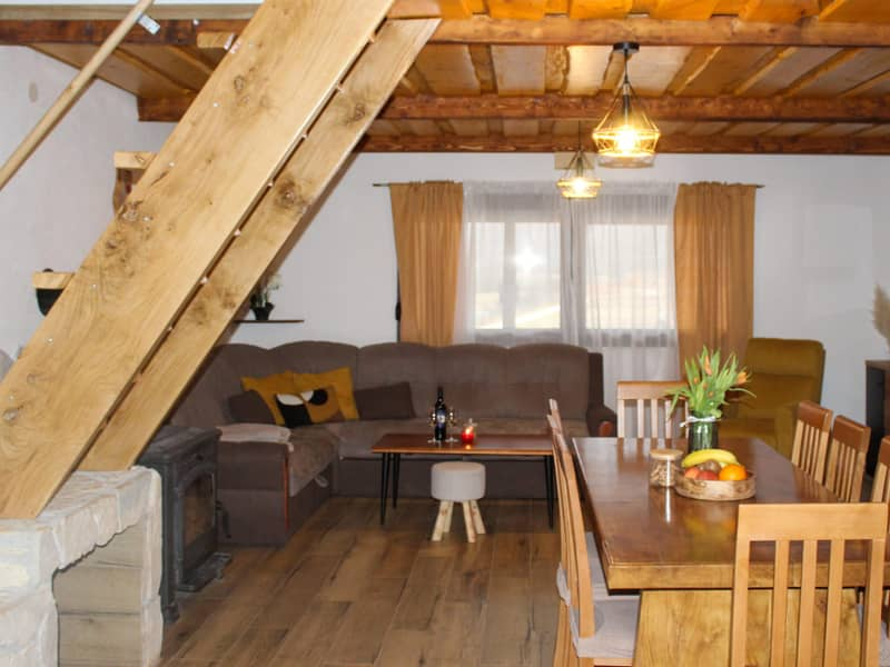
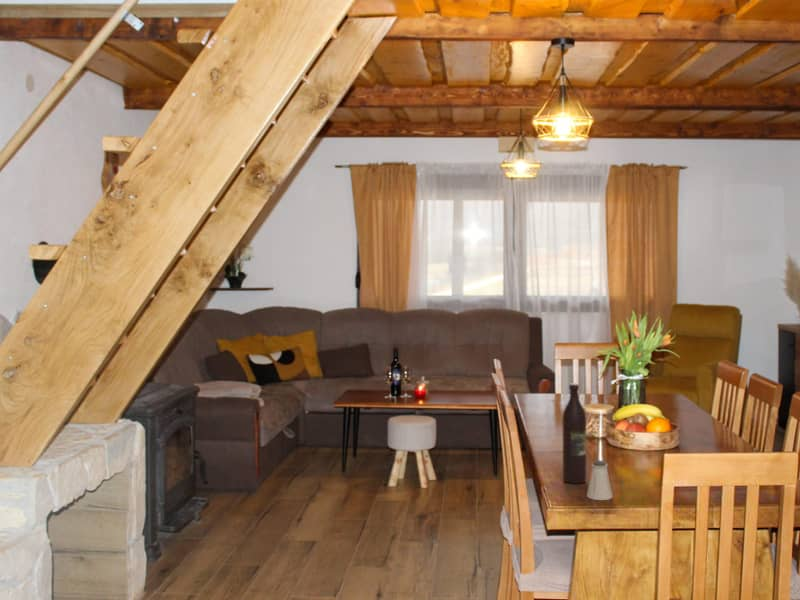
+ saltshaker (599, 479)
+ wine bottle (574, 432)
